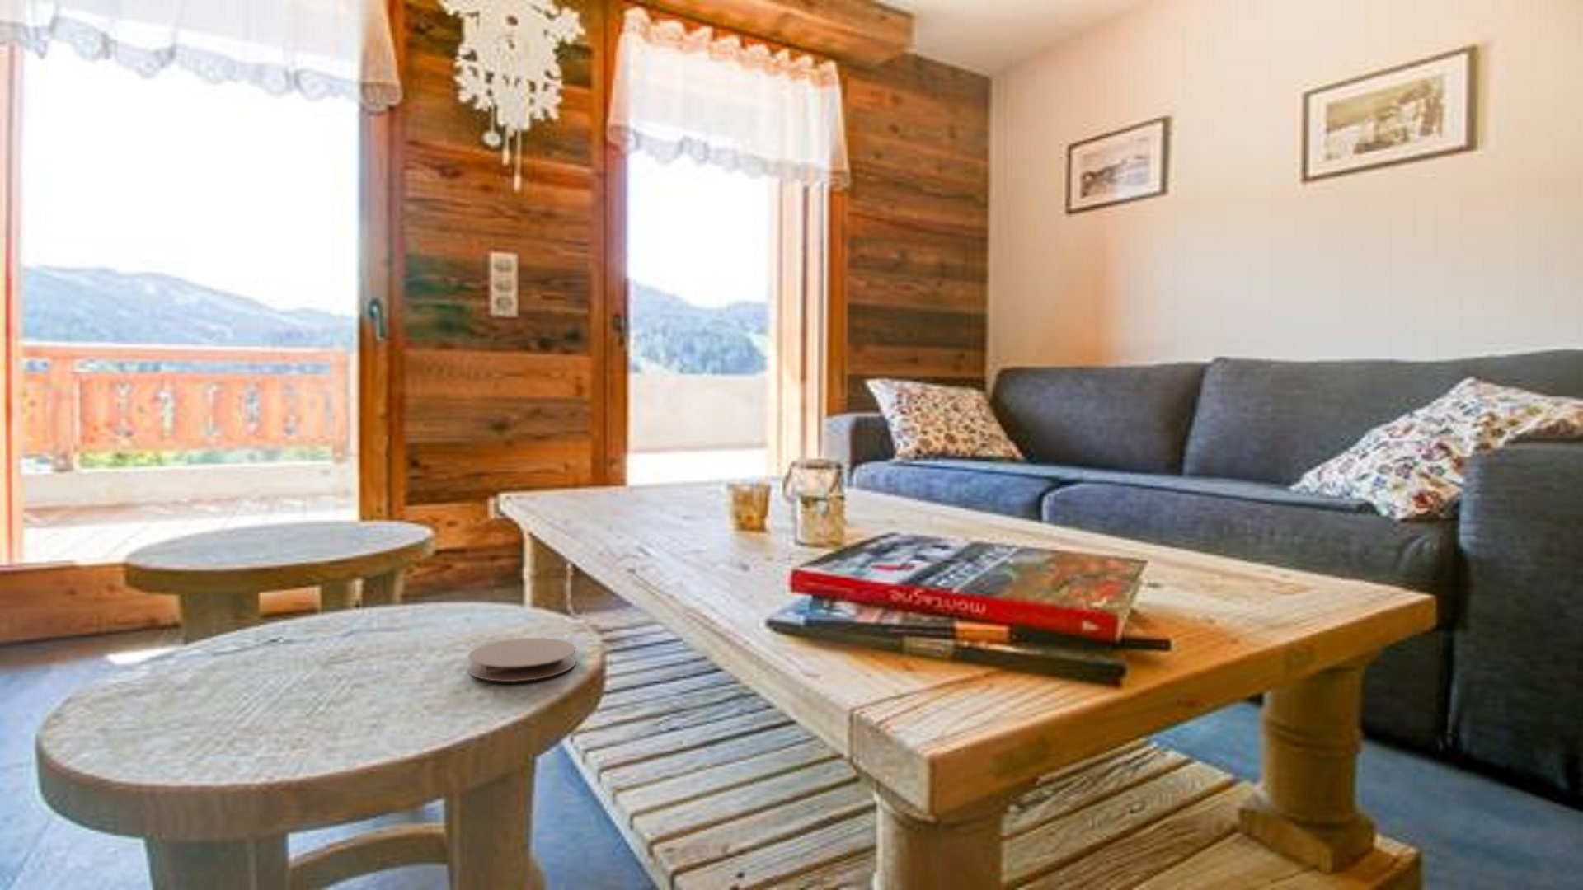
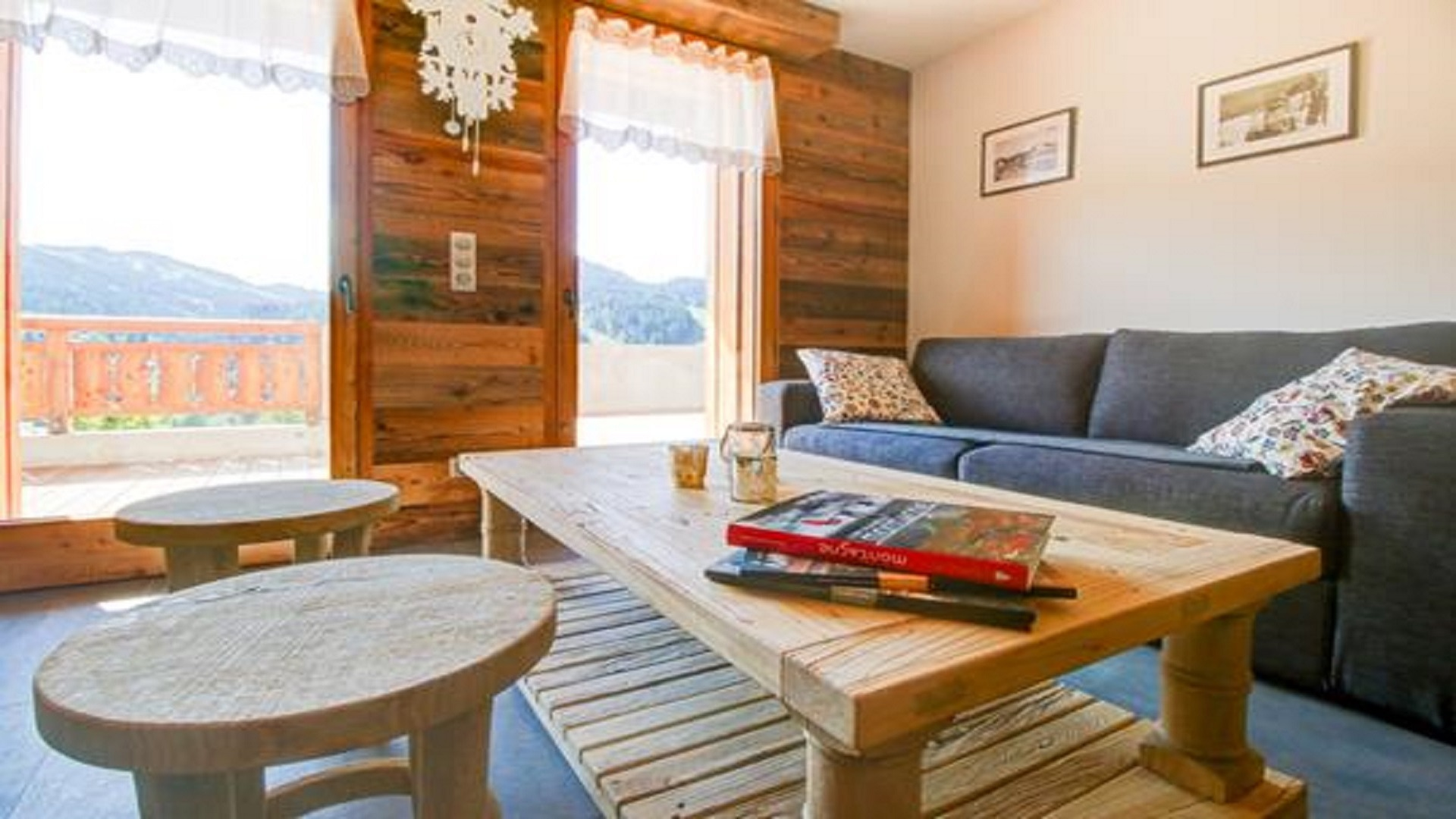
- coaster (523, 657)
